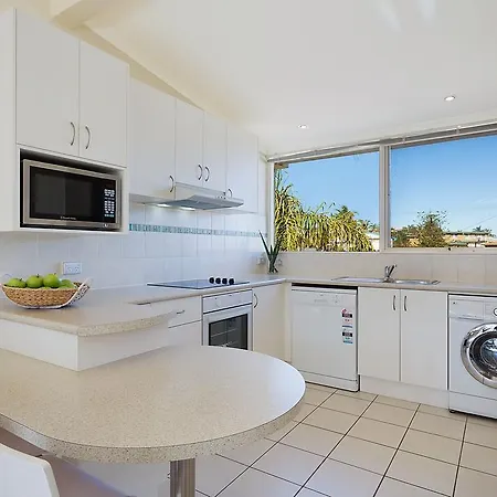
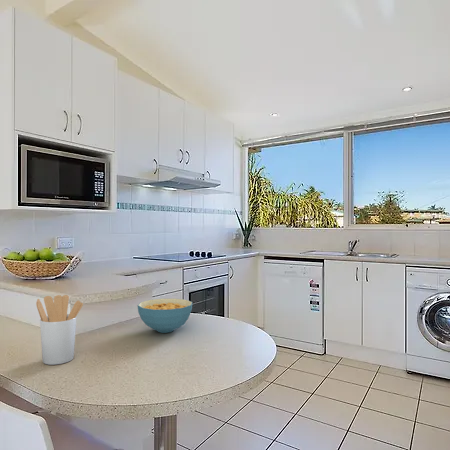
+ utensil holder (57, 326)
+ cereal bowl (165, 316)
